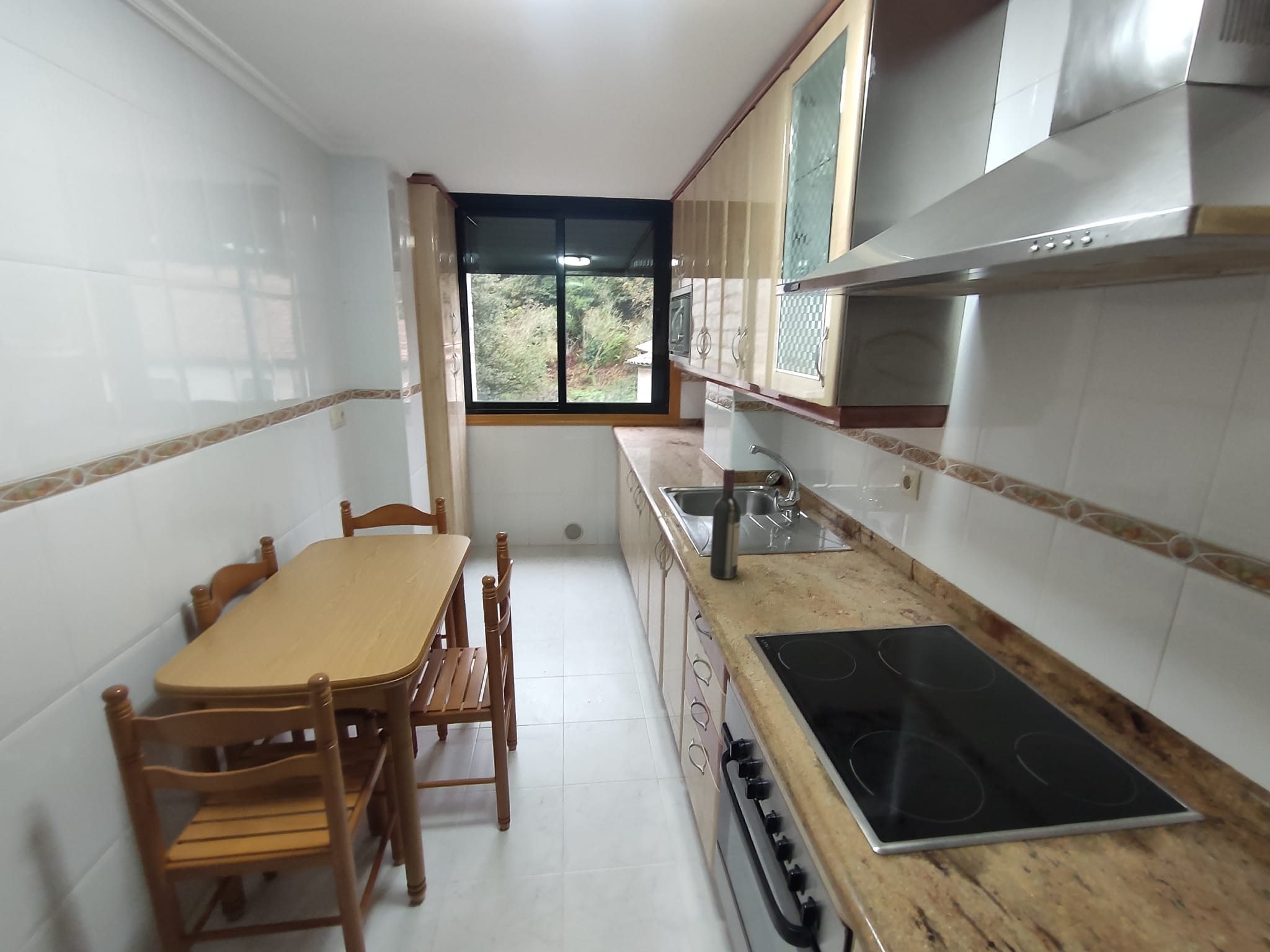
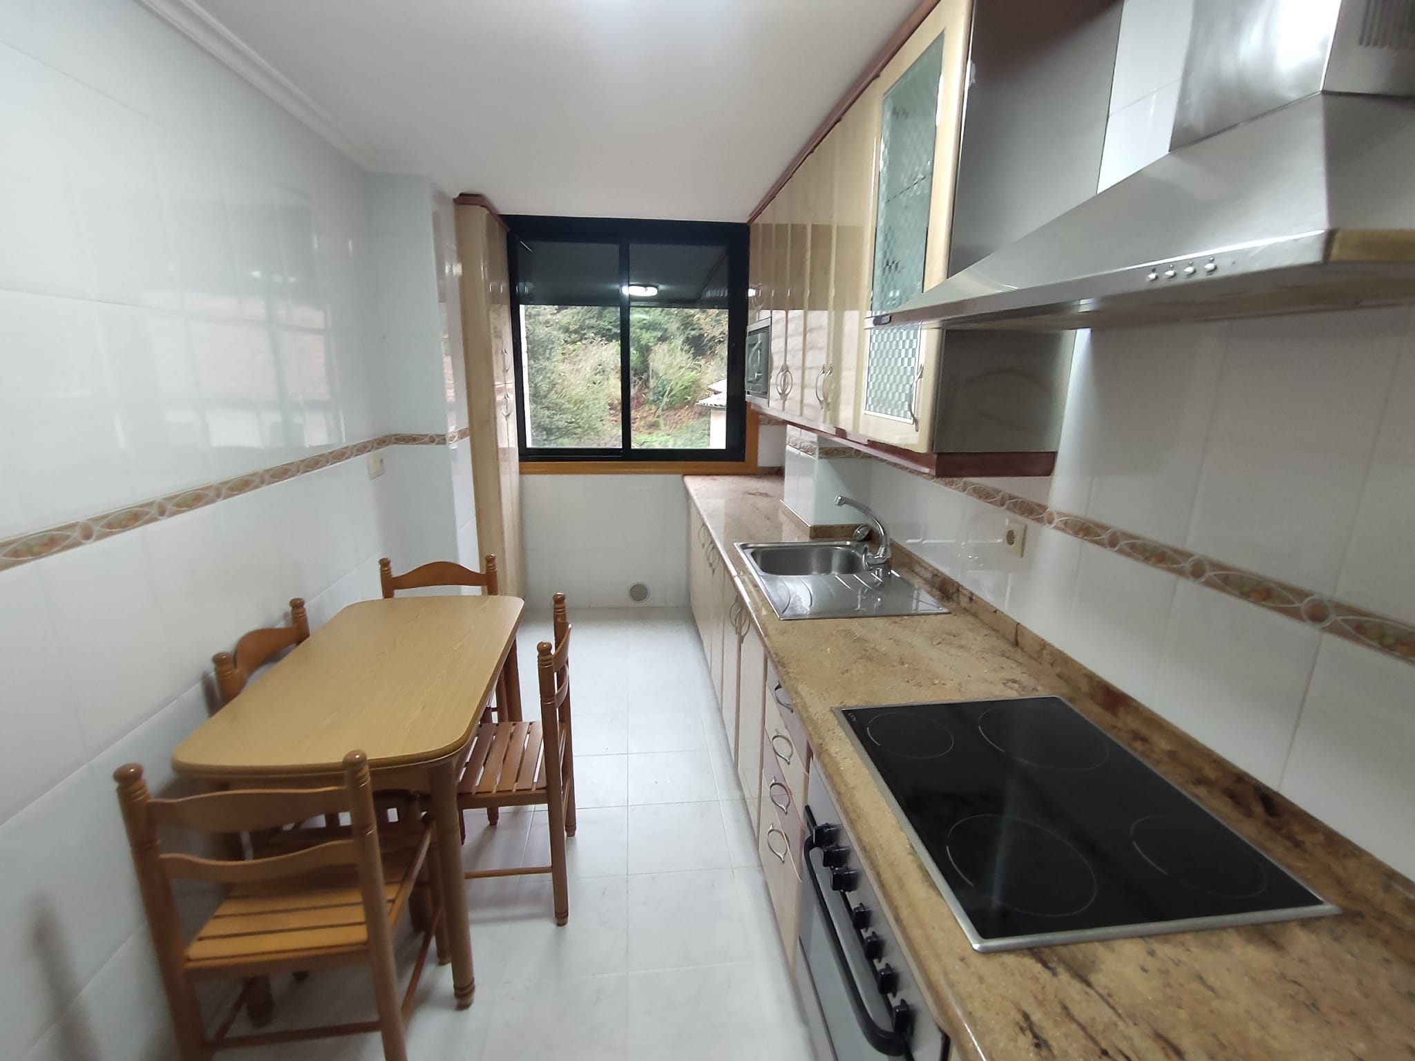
- wine bottle (726, 522)
